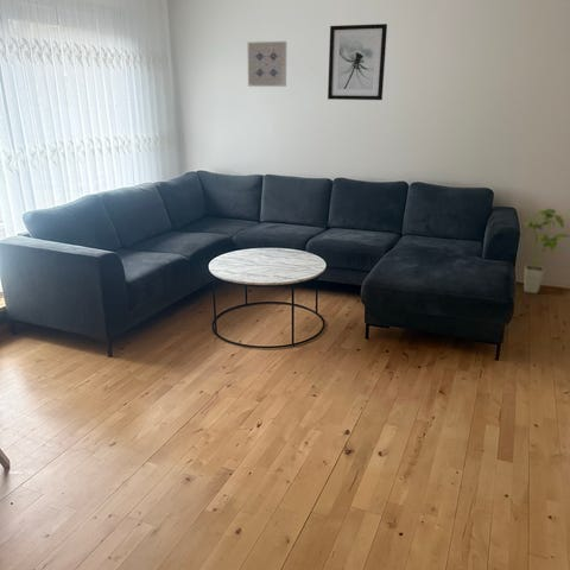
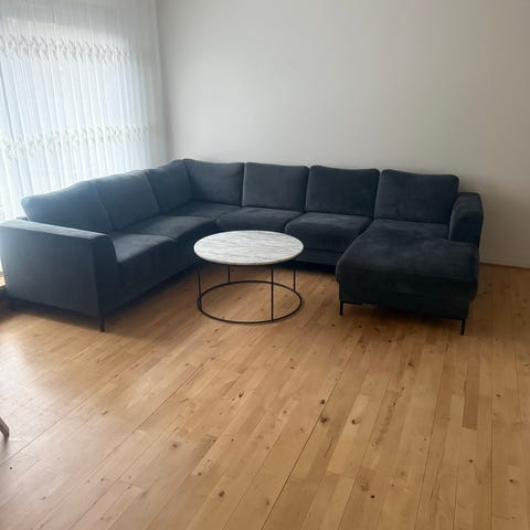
- house plant (543, 251)
- wall art (266, 64)
- wall art (356, 63)
